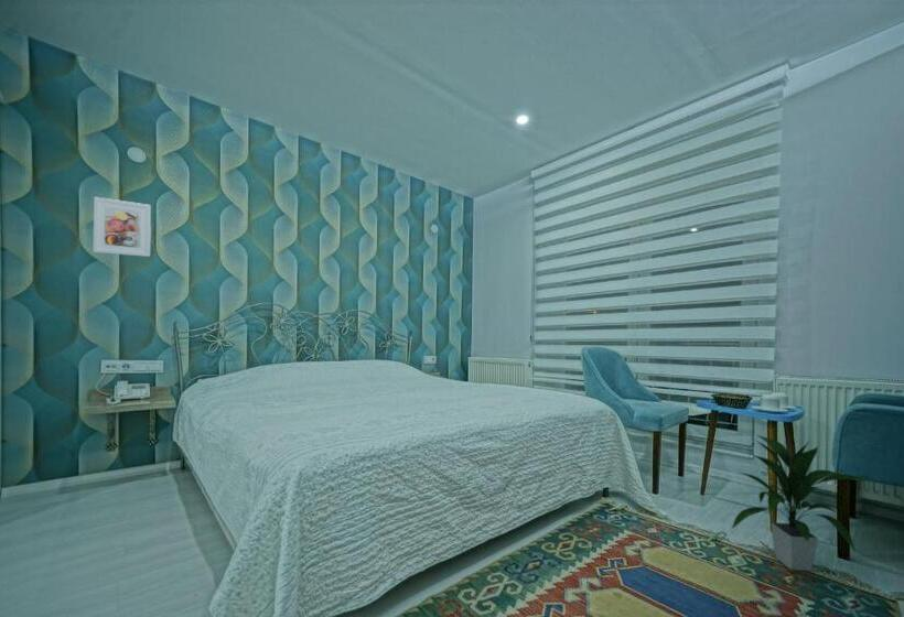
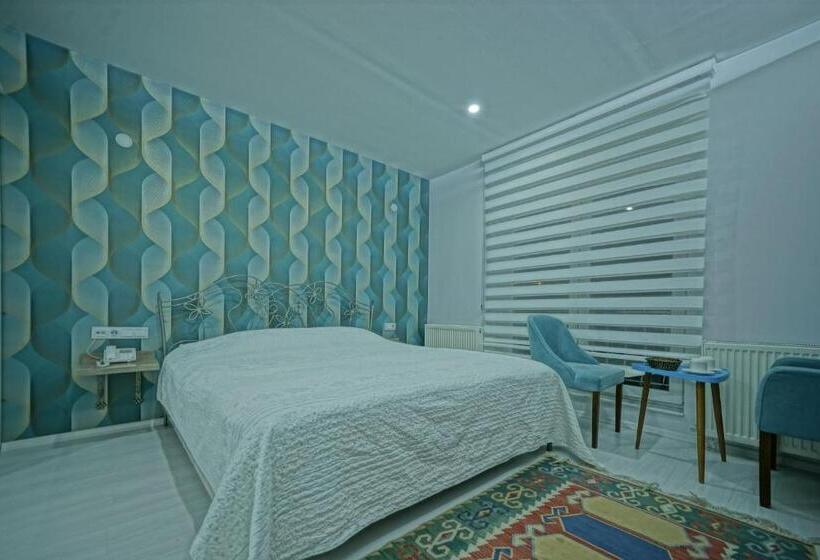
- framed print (122, 227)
- indoor plant (787, 498)
